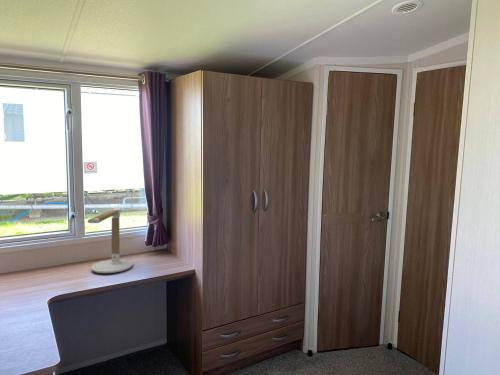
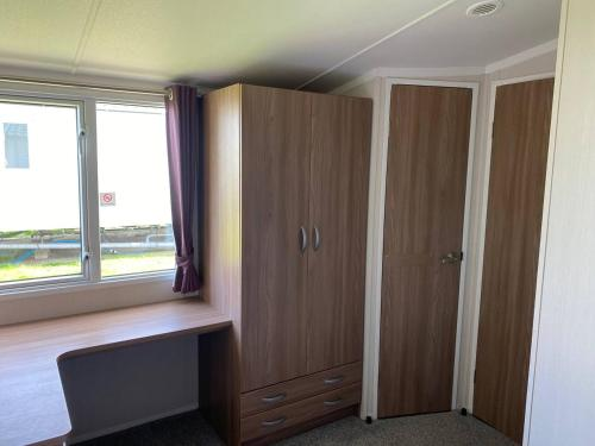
- desk lamp (112, 242)
